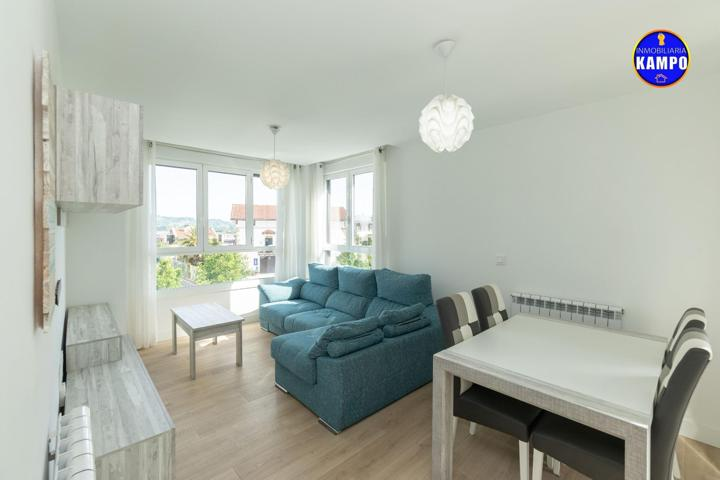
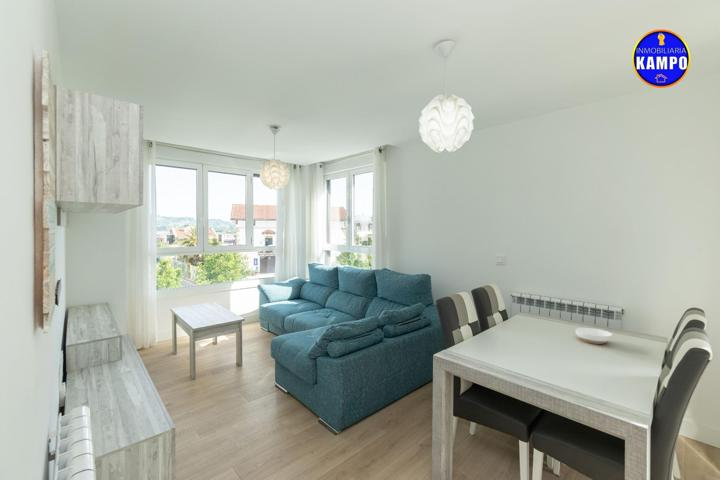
+ bowl (593, 336)
